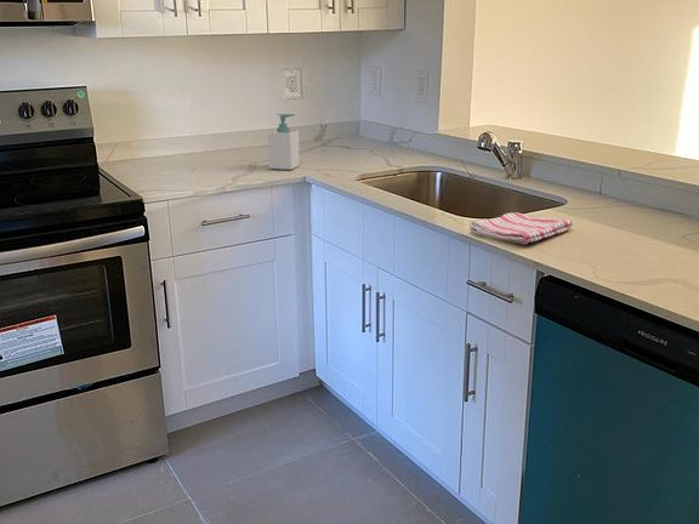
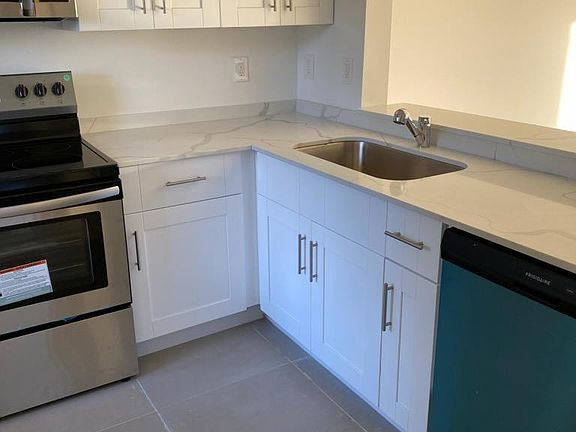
- dish towel (521, 224)
- soap bottle (283, 141)
